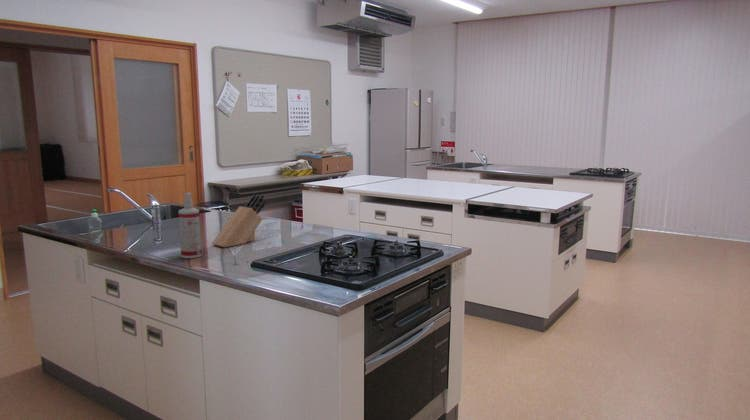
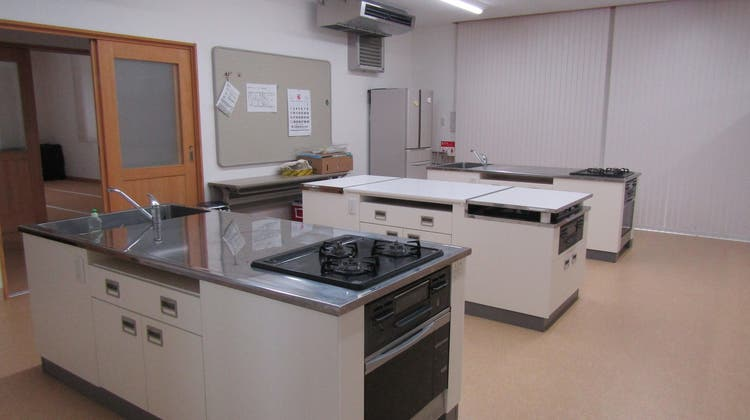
- spray bottle (189, 224)
- knife block (240, 219)
